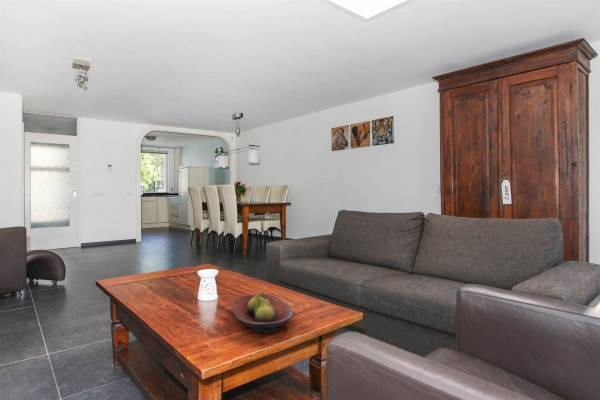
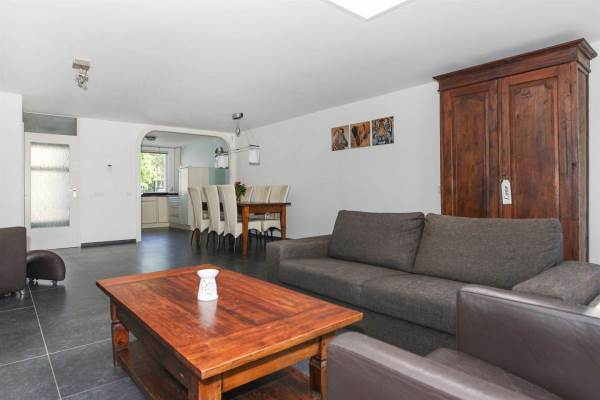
- fruit bowl (261, 308)
